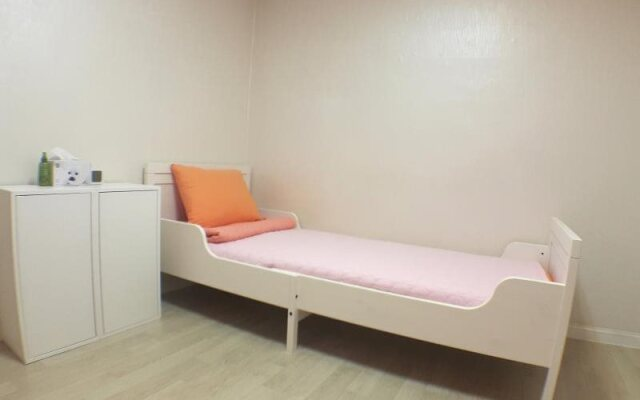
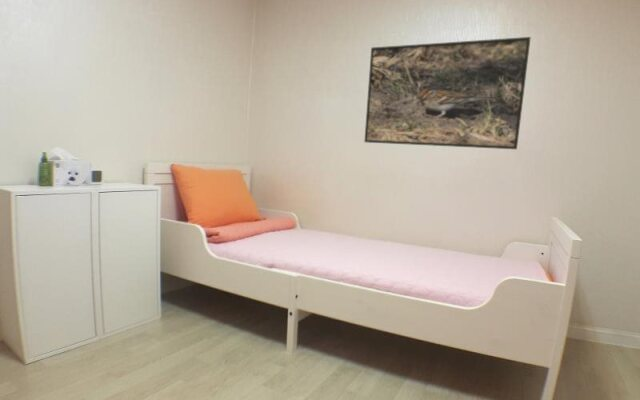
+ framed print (439, 95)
